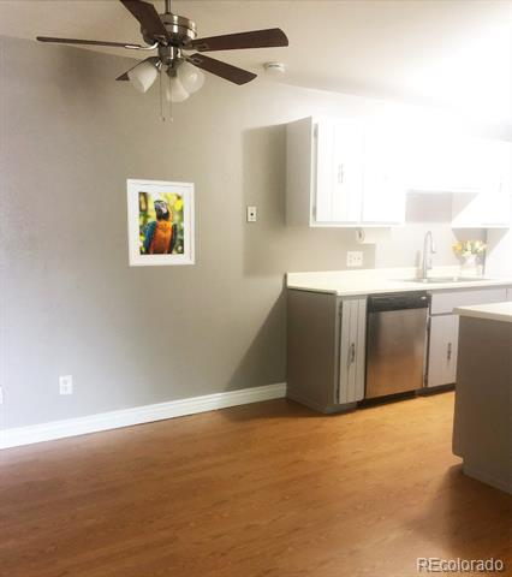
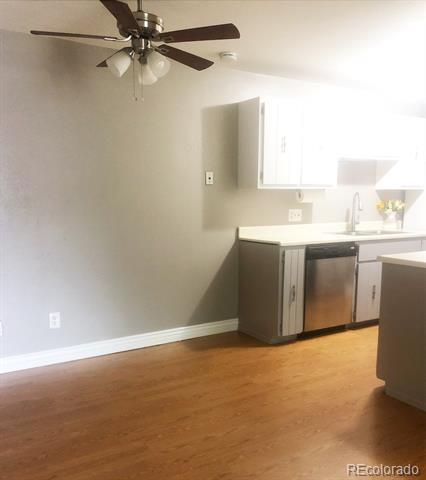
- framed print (161, 224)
